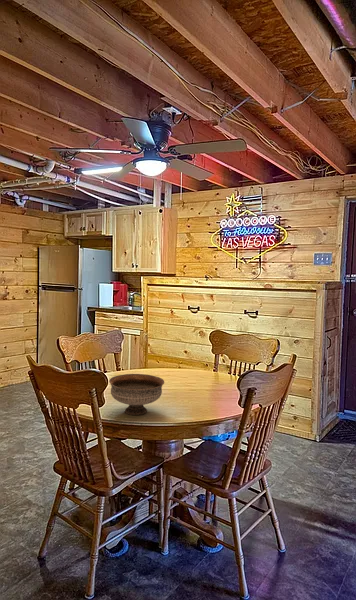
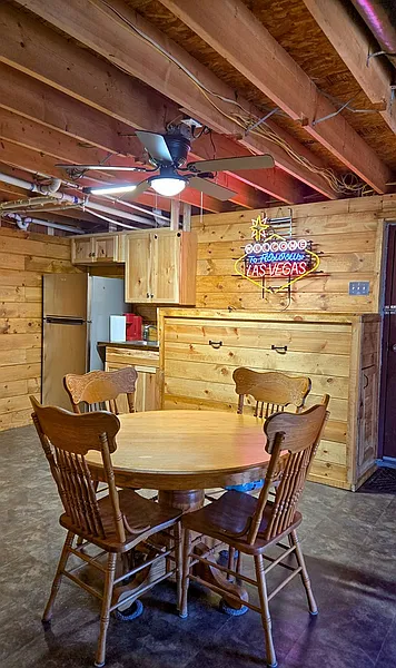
- bowl (136, 396)
